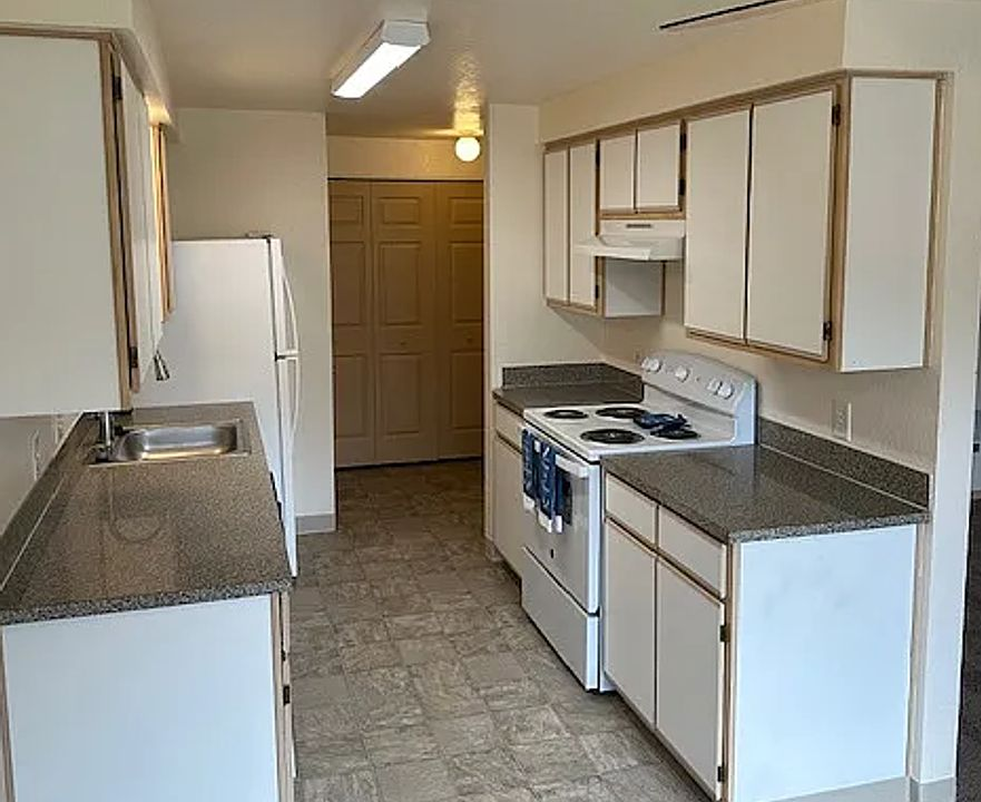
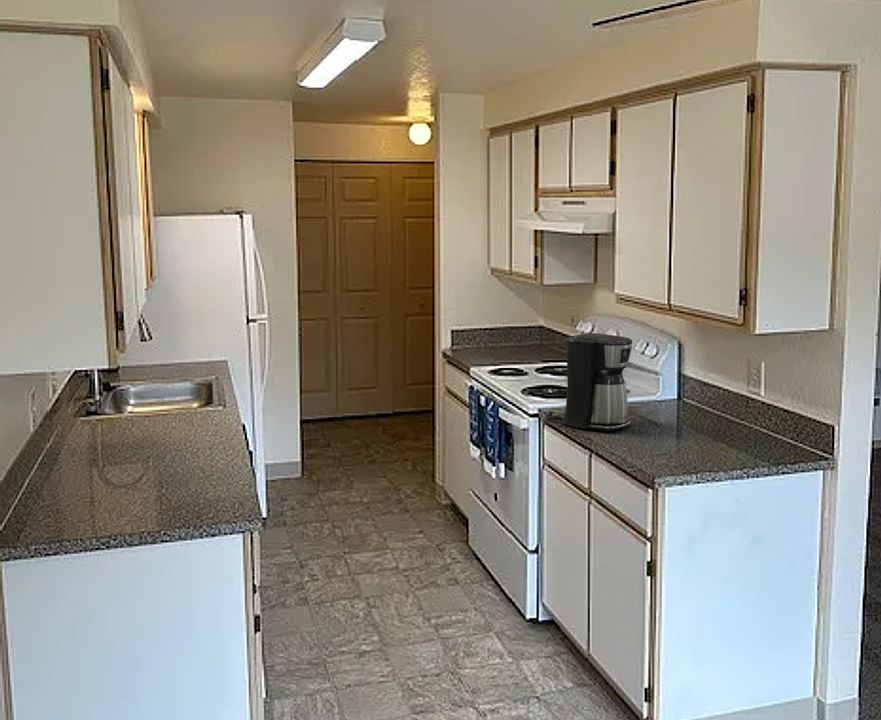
+ coffee maker (593, 378)
